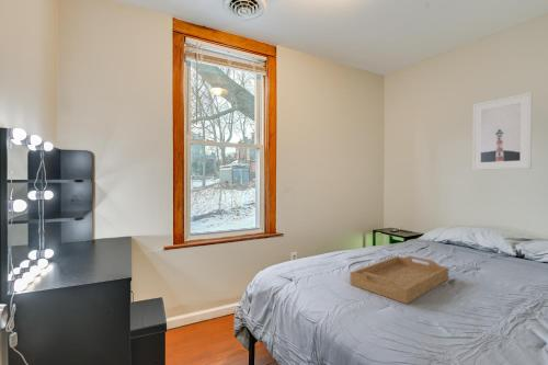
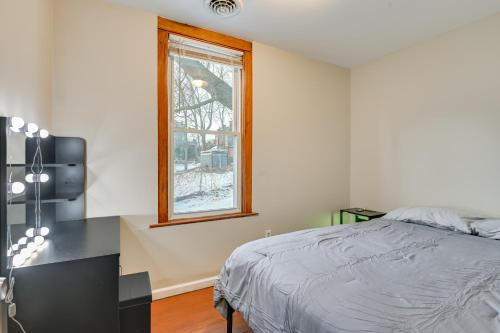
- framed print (500, 134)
- serving tray (400, 273)
